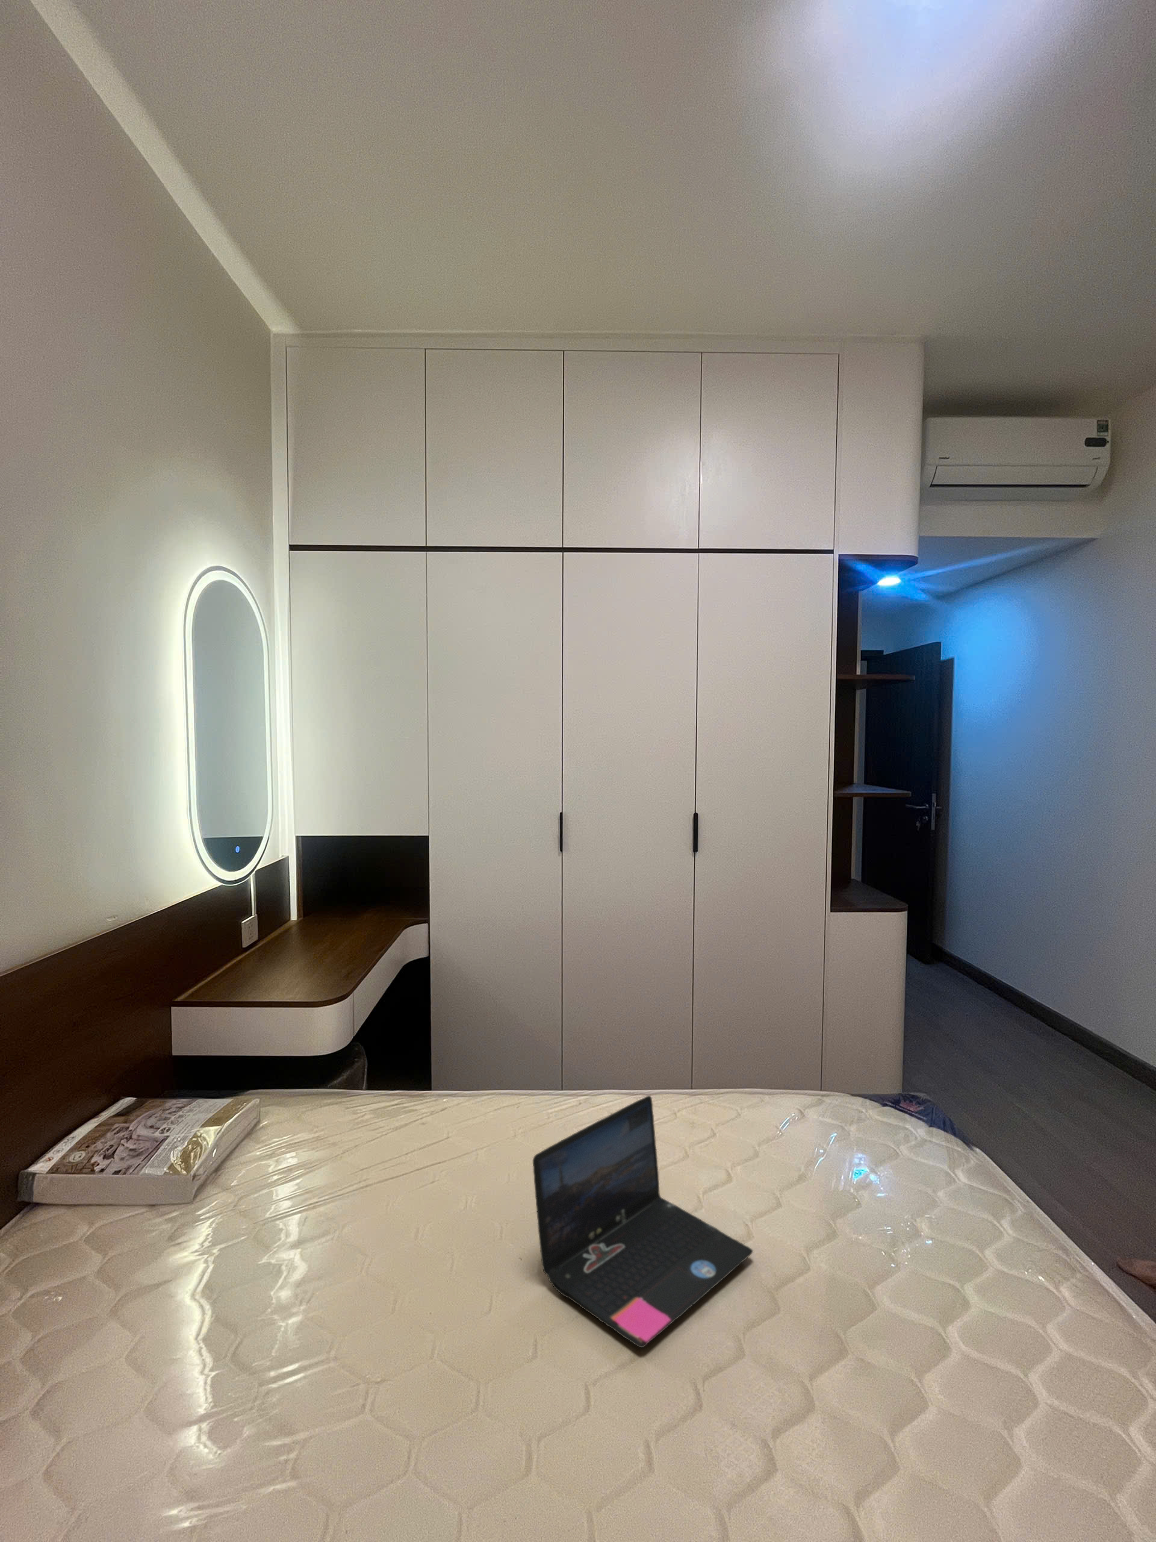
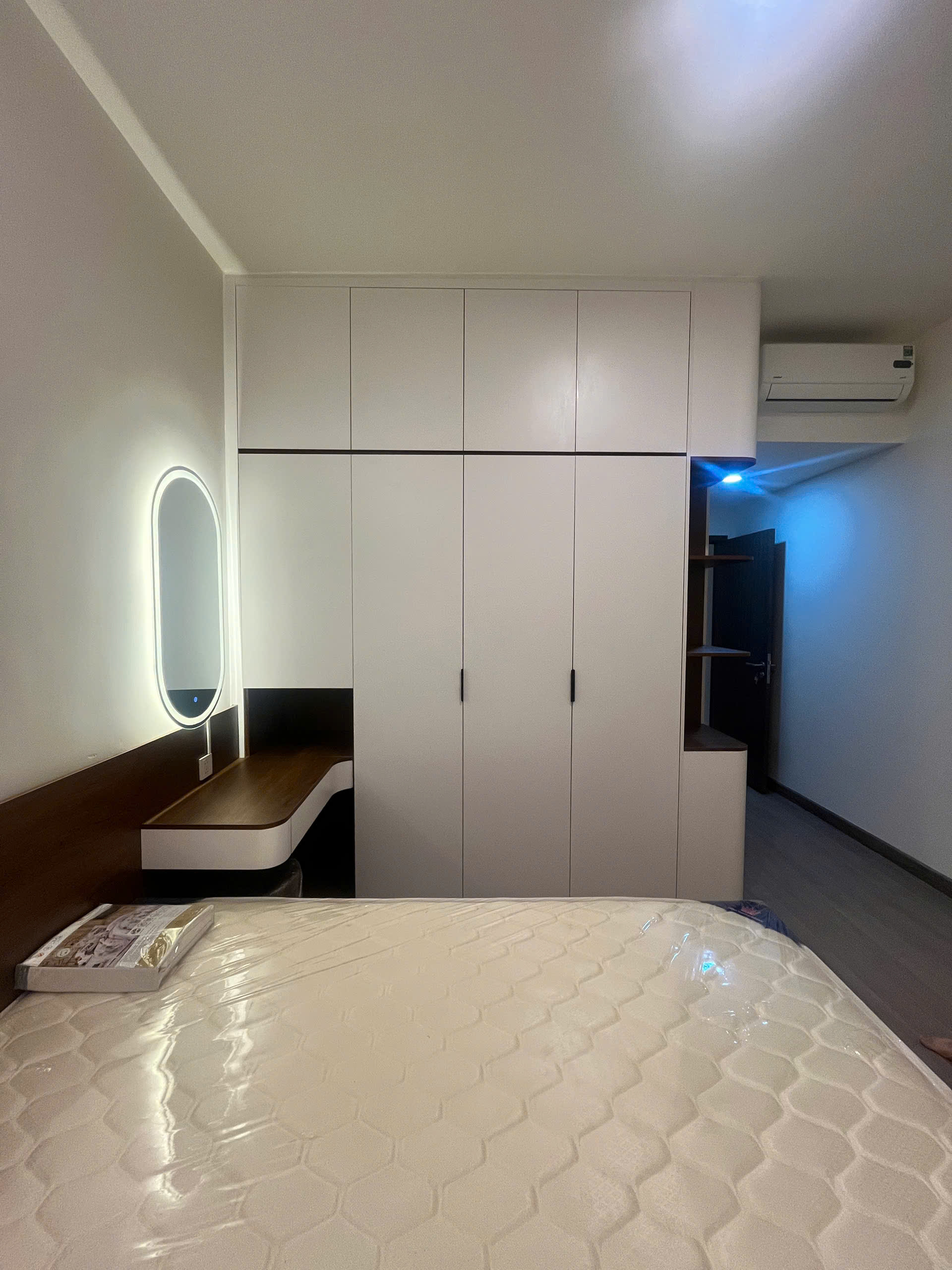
- laptop (645, 1207)
